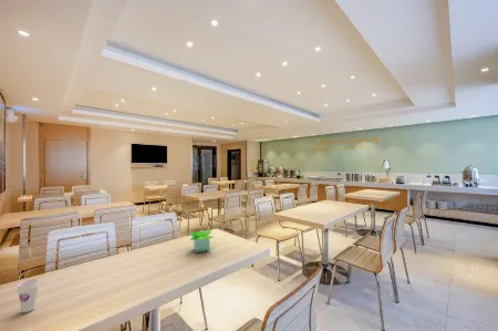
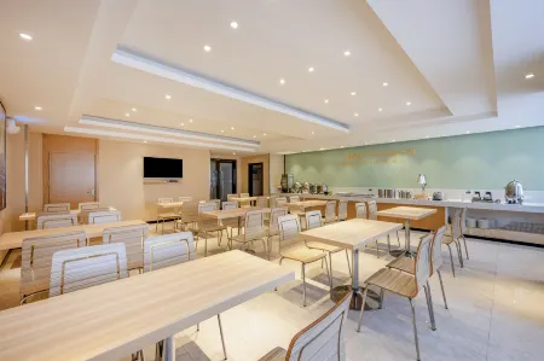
- potted plant (200, 239)
- cup (28, 296)
